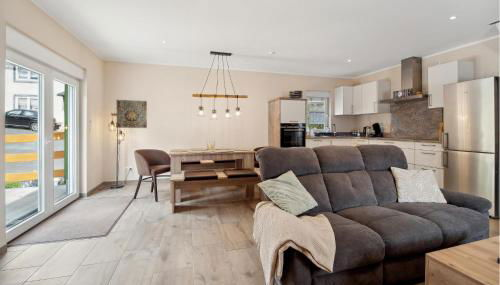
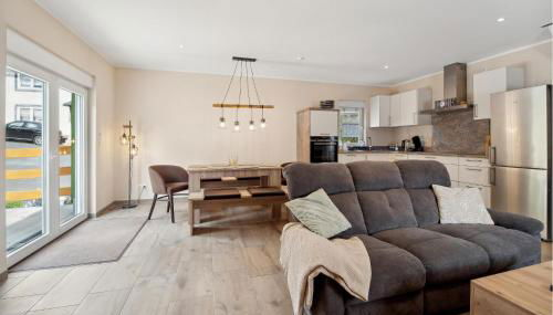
- wall art (132, 114)
